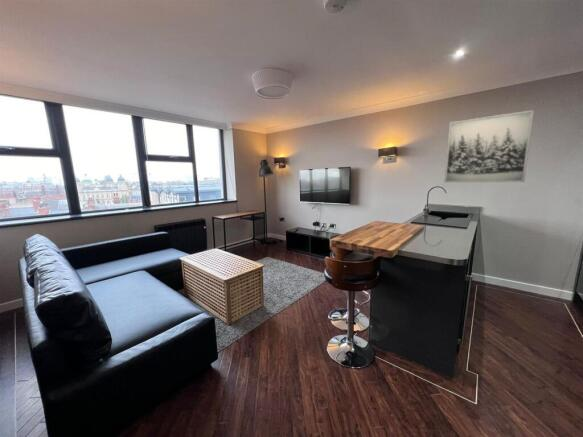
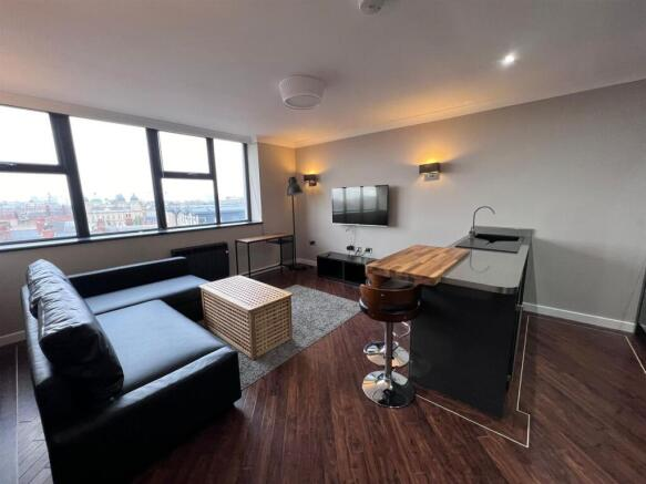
- wall art (484, 150)
